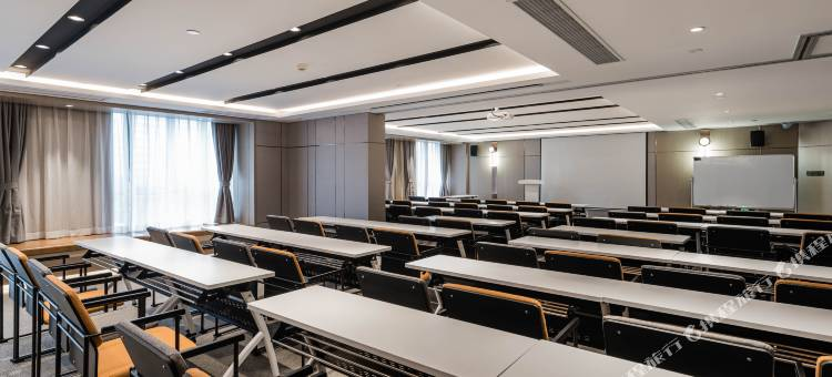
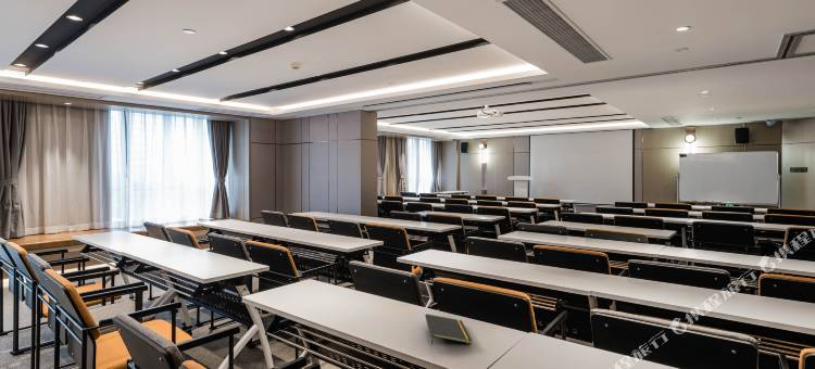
+ notepad (447, 328)
